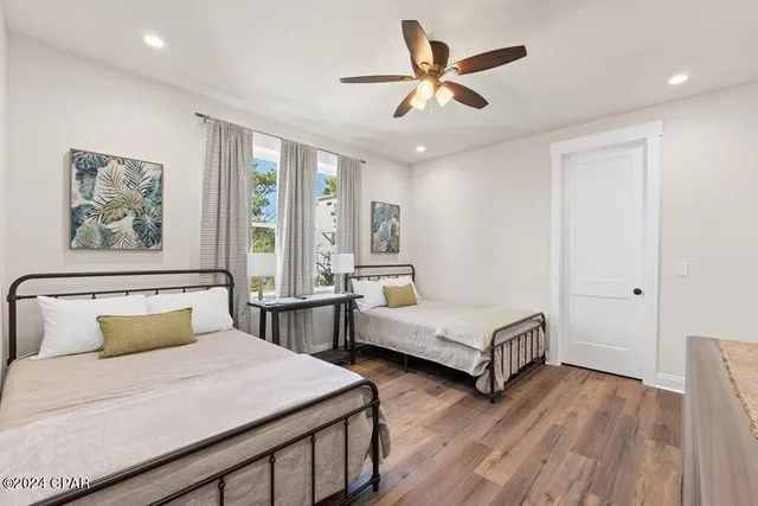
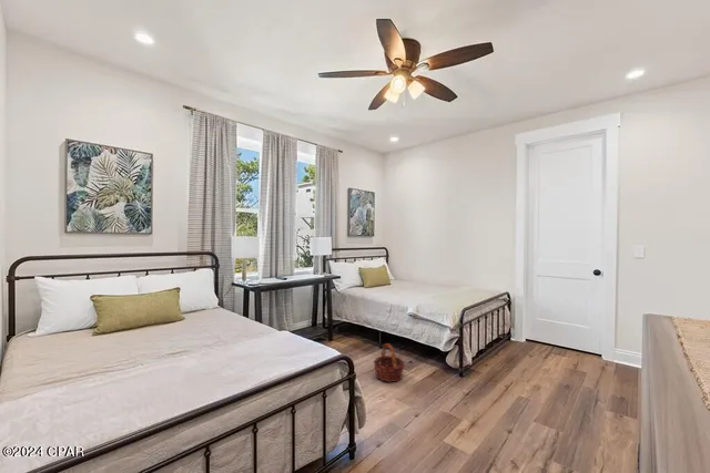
+ basket (388, 360)
